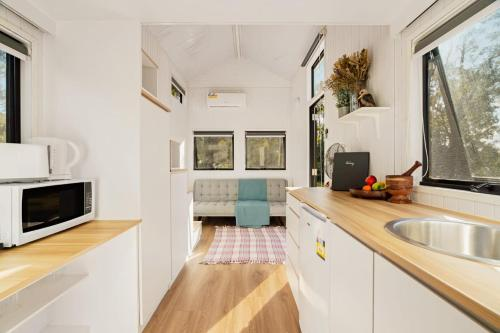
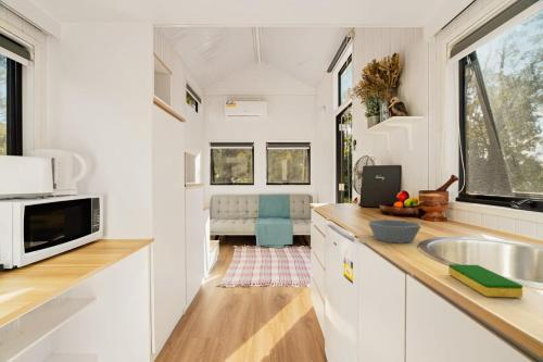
+ bowl (393, 230)
+ dish sponge (481, 278)
